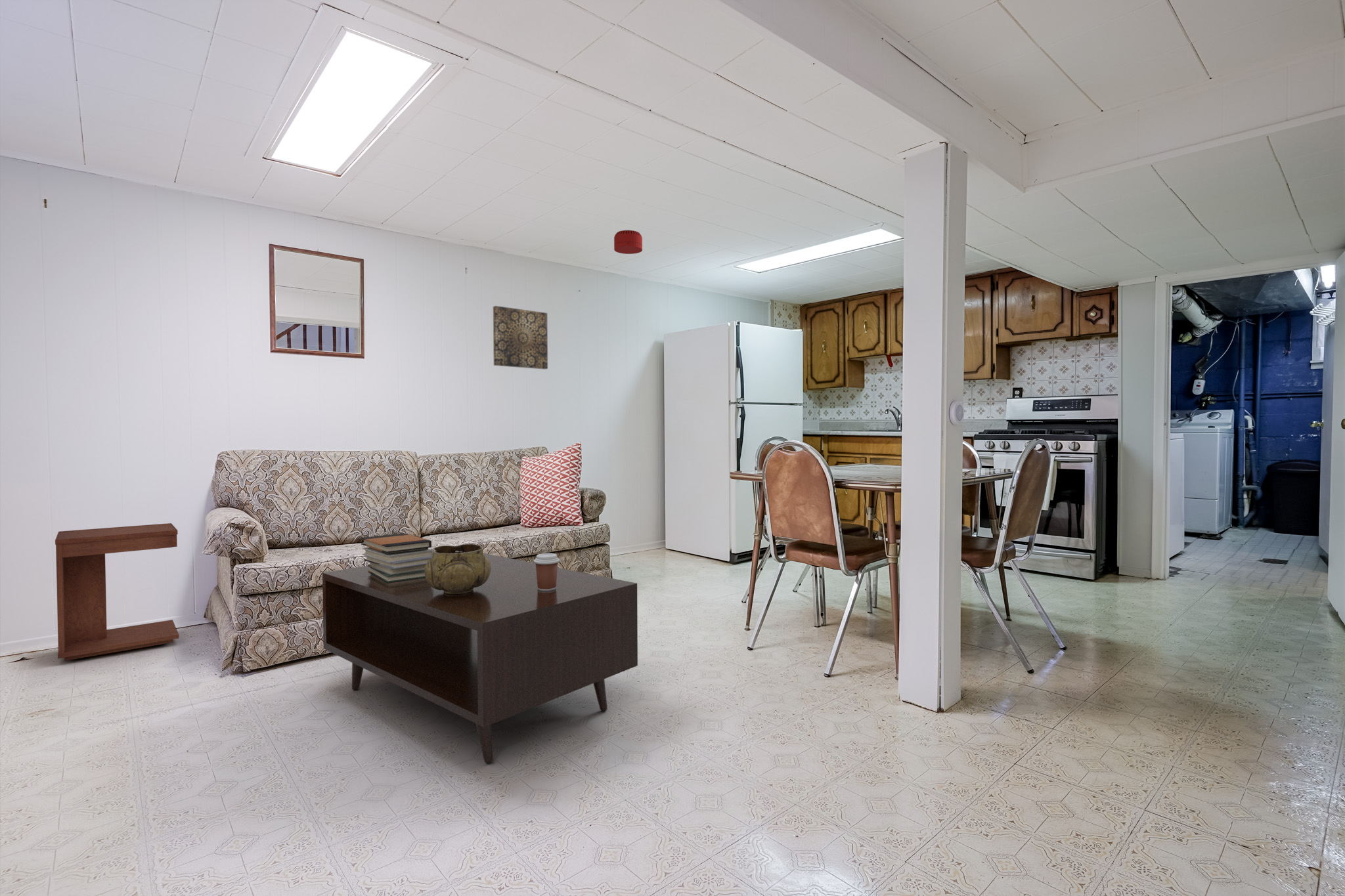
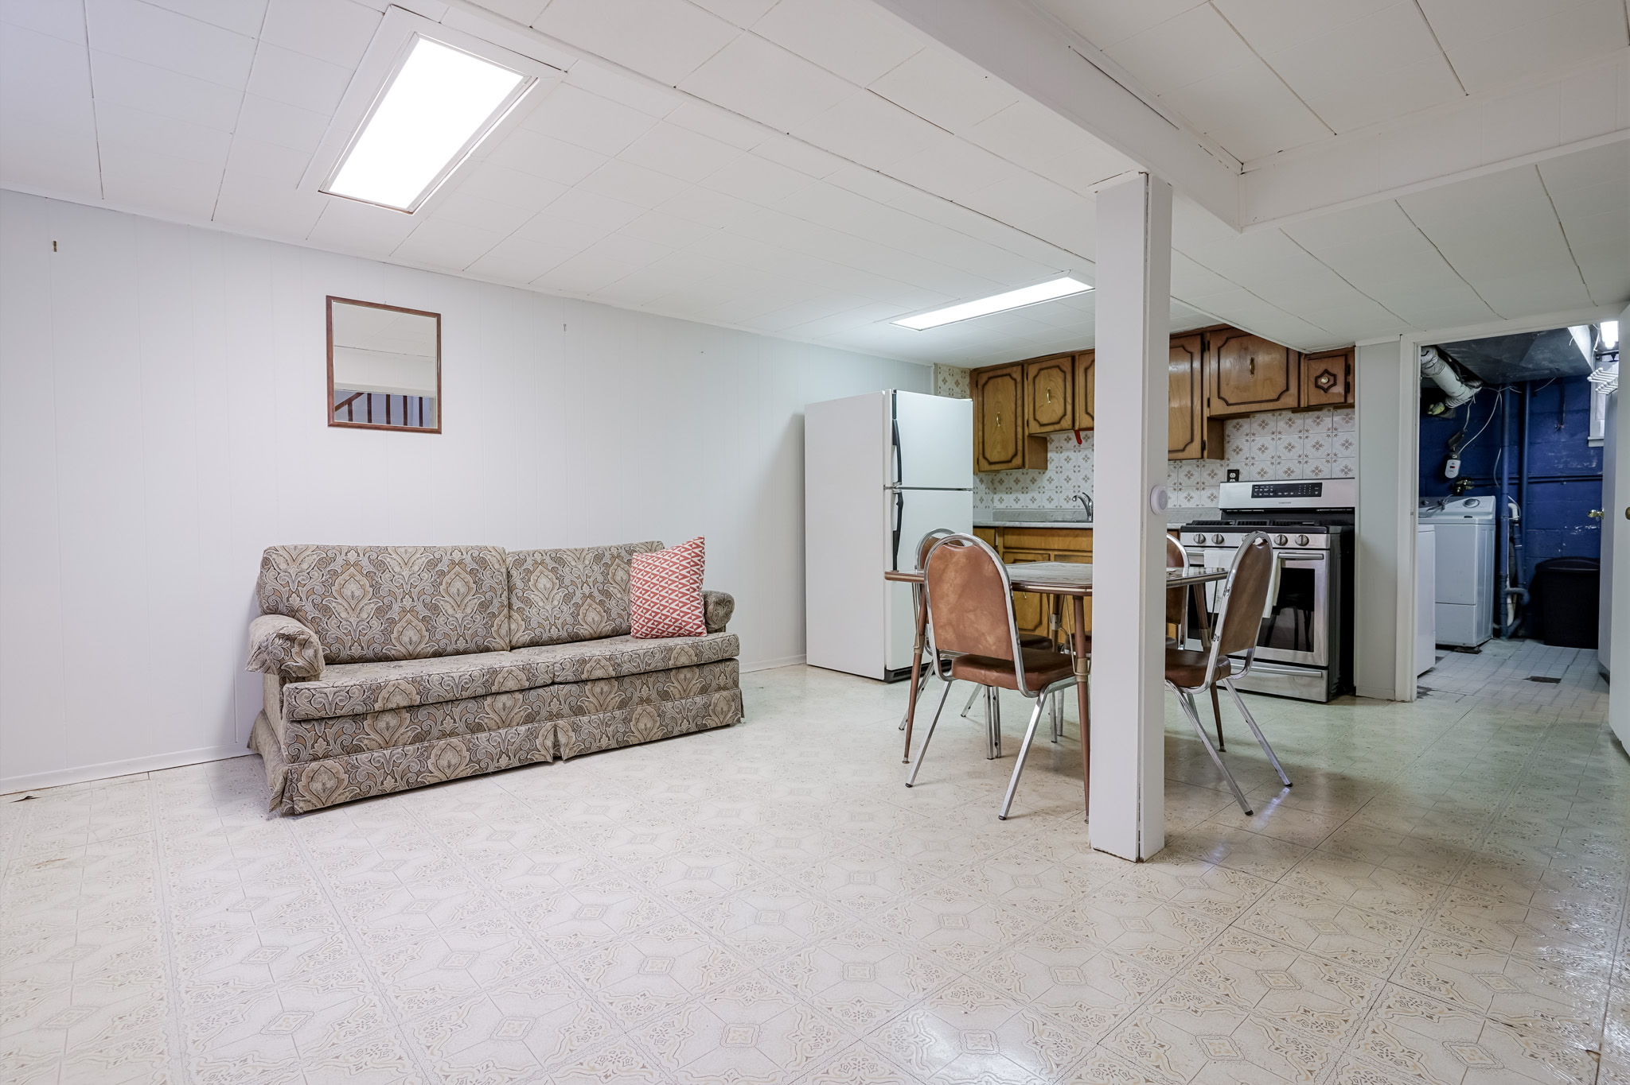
- smoke detector (628, 242)
- book stack (397, 556)
- coffee cup (546, 571)
- side table (105, 588)
- coffee table (474, 639)
- decorative bowl (458, 568)
- wall art (521, 338)
